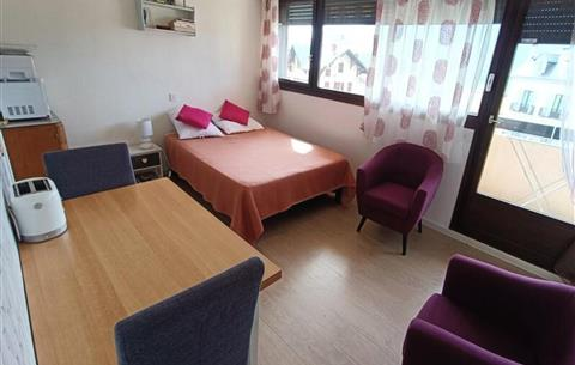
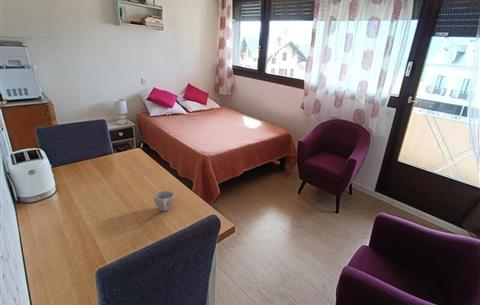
+ cup (165, 203)
